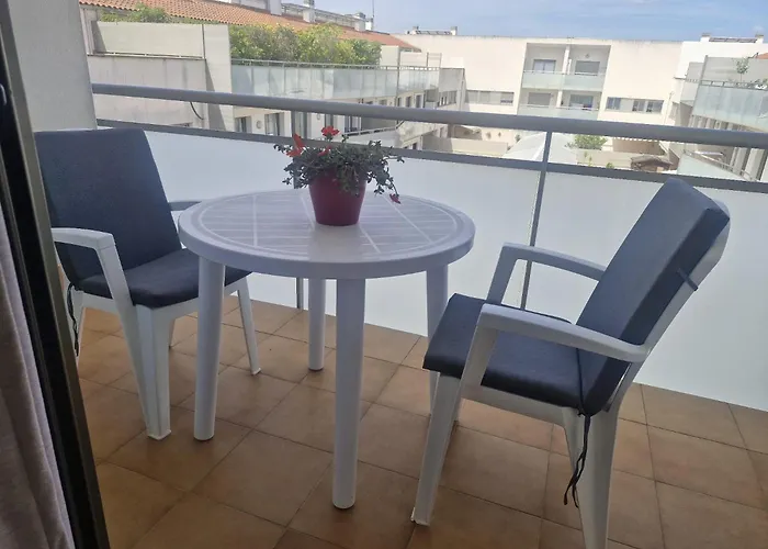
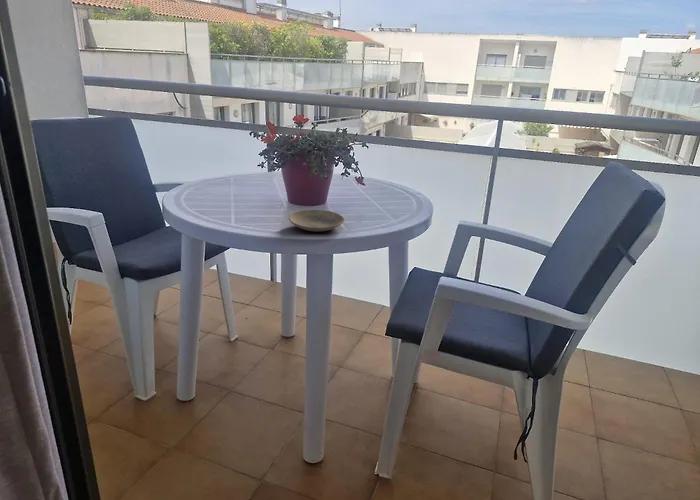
+ plate (316, 222)
